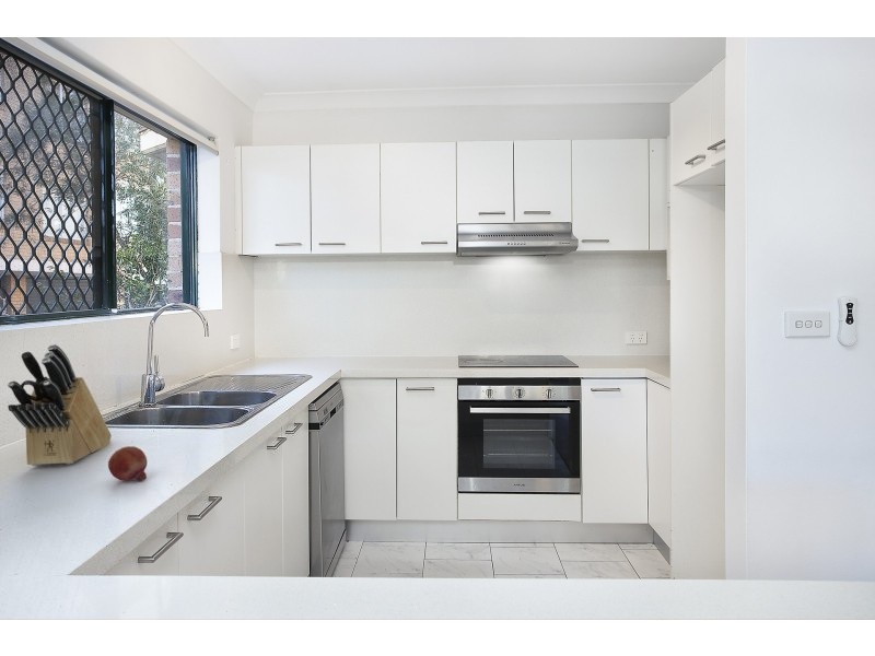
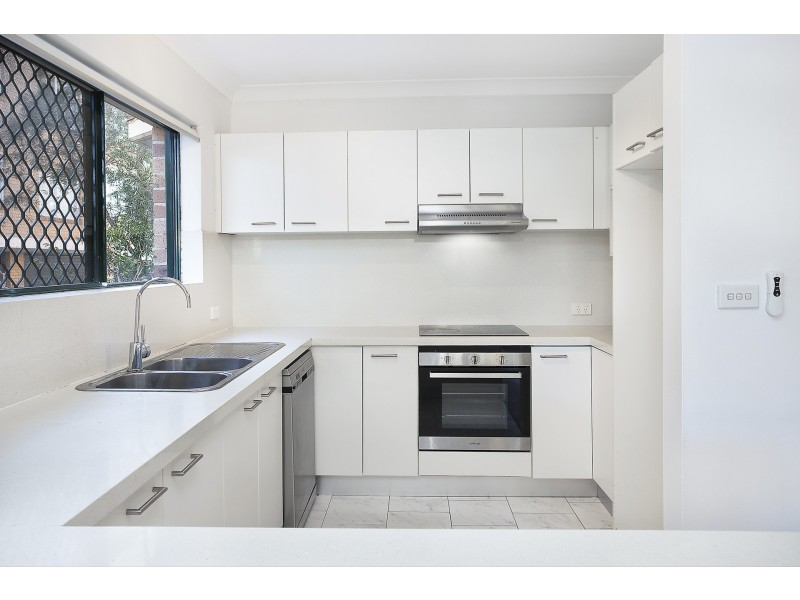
- knife block (63, 400)
- fruit (129, 462)
